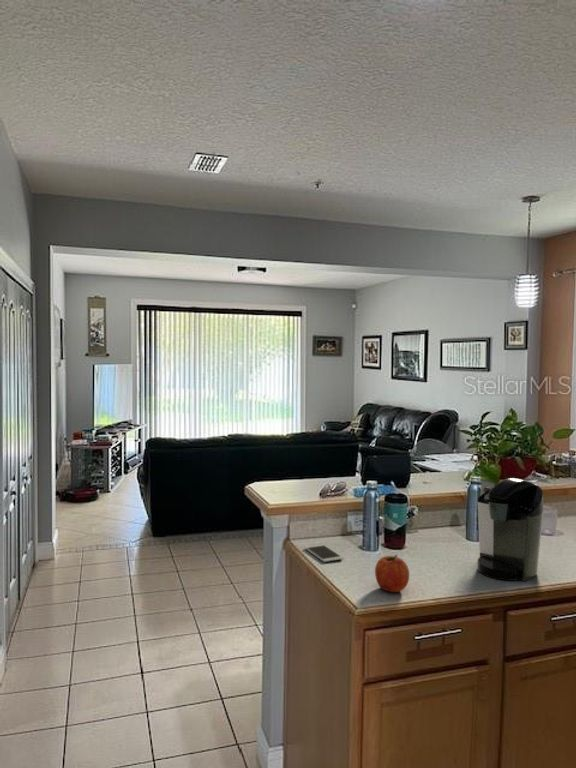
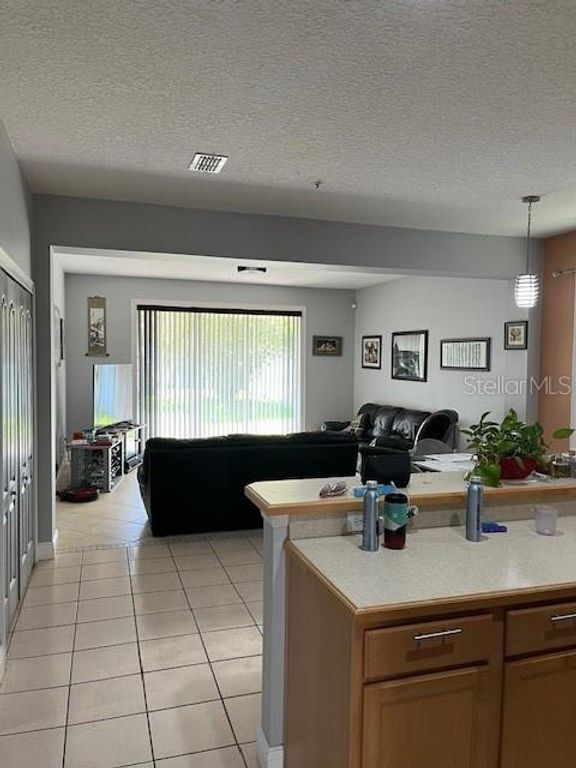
- coffee maker (496, 520)
- fruit (391, 571)
- smartphone (323, 552)
